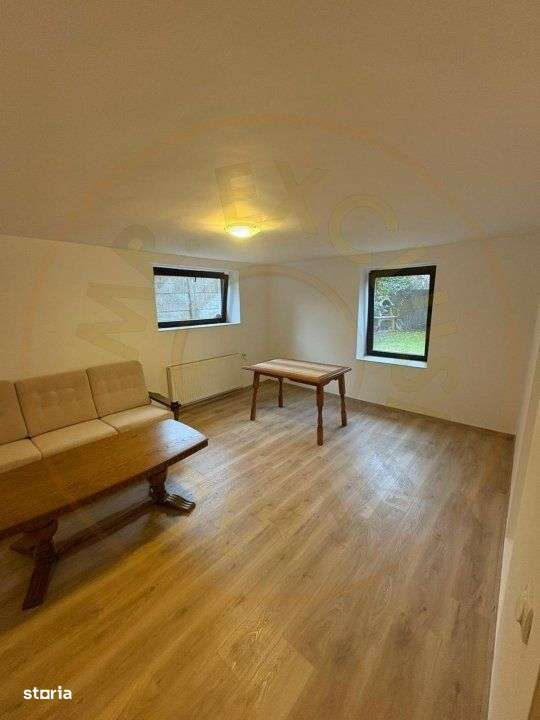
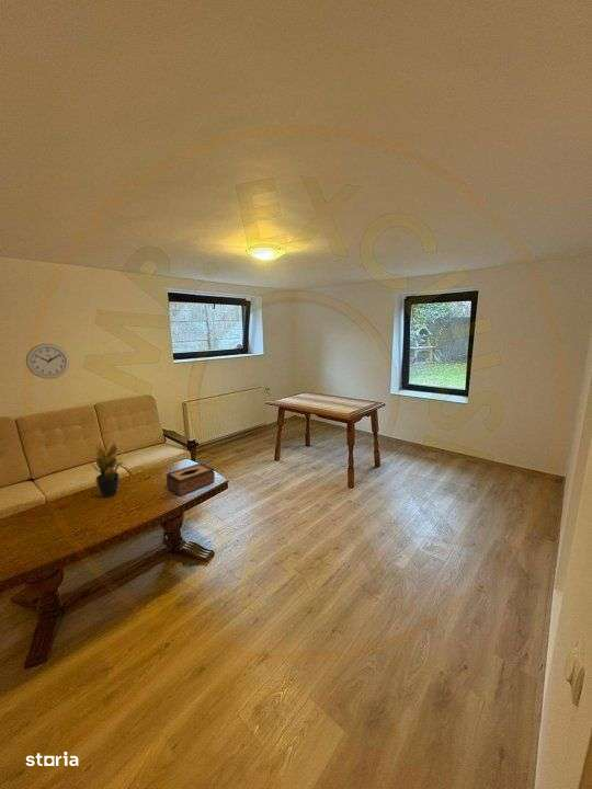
+ wall clock (48, 361)
+ potted plant (107, 468)
+ tissue box (191, 478)
